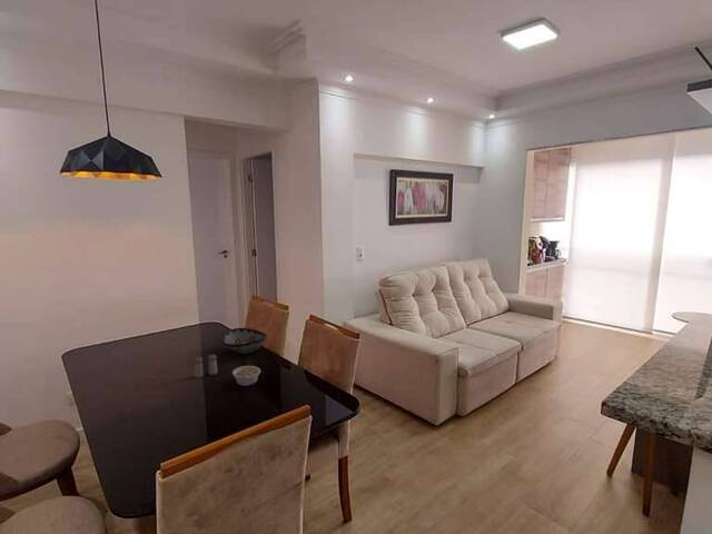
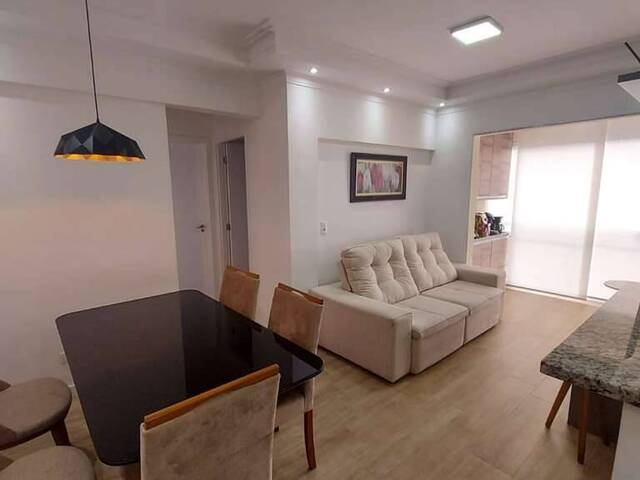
- decorative bowl (245, 342)
- salt and pepper shaker (202, 367)
- legume (247, 375)
